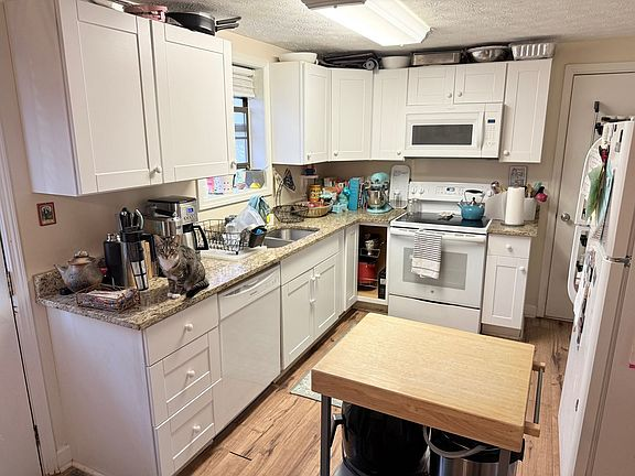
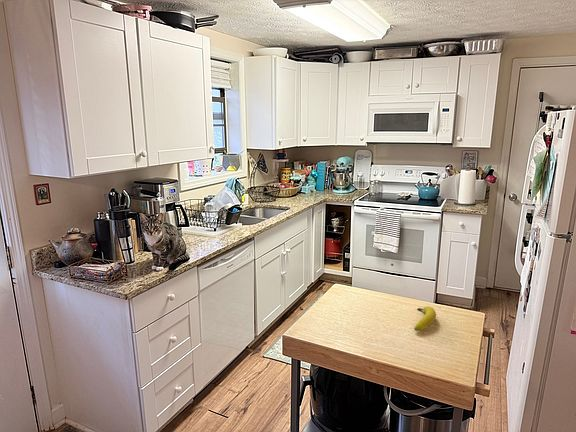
+ fruit (424, 316)
